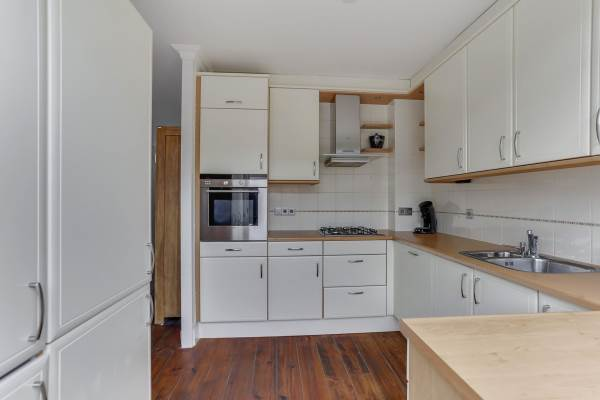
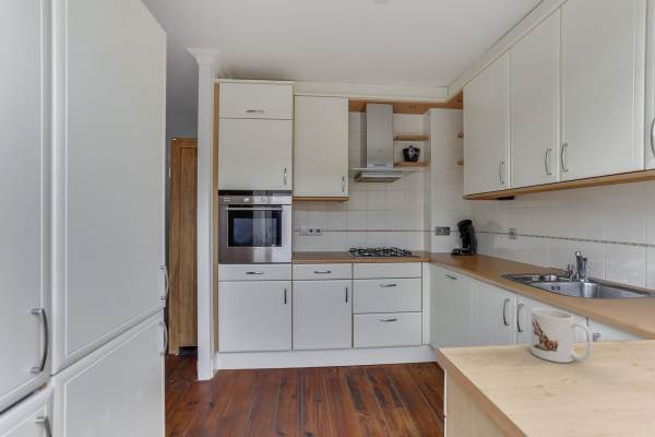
+ mug (560, 335)
